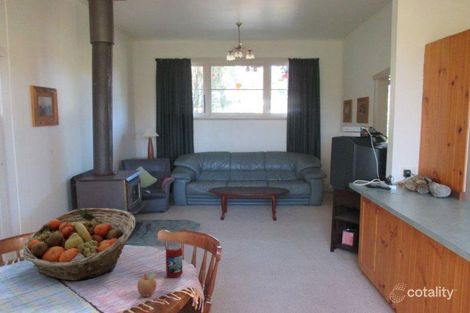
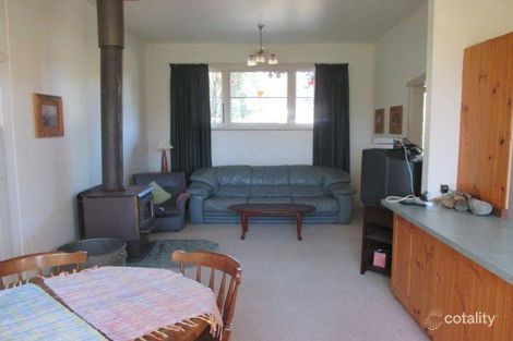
- beverage can (174, 261)
- fruit basket (81, 241)
- fruit (147, 284)
